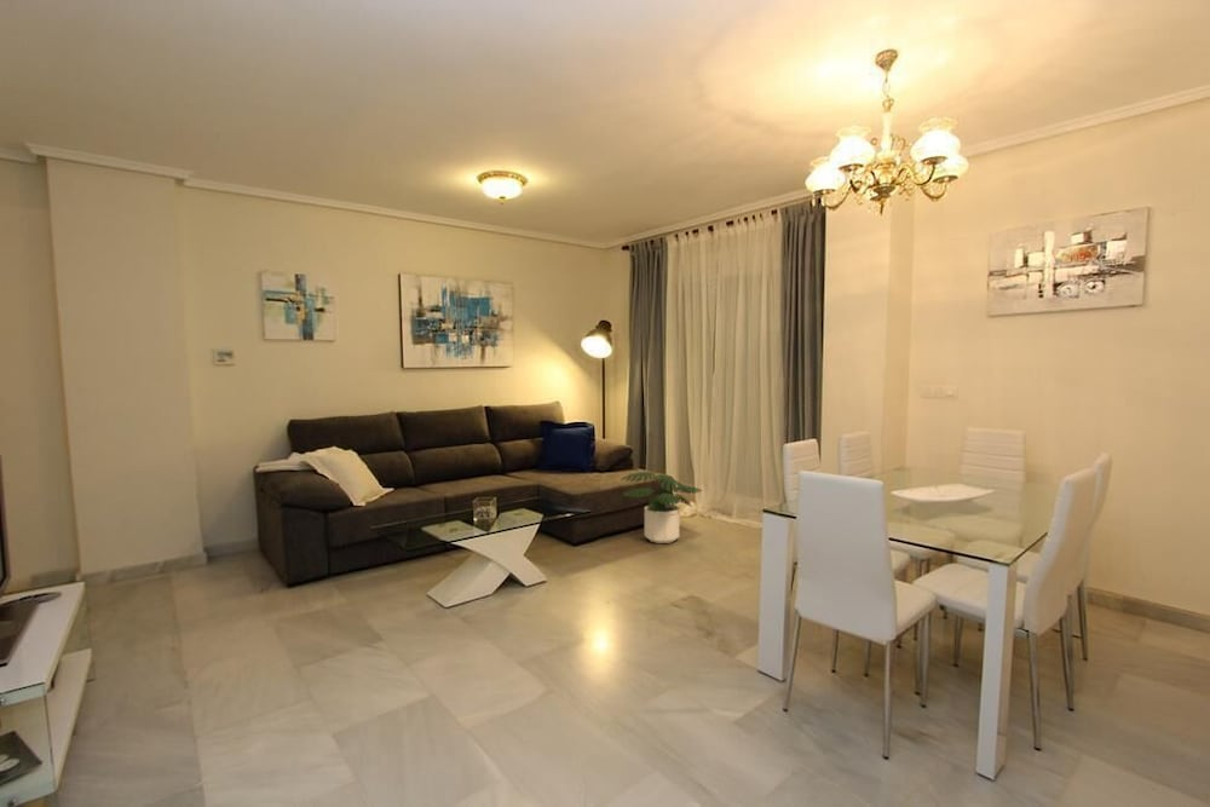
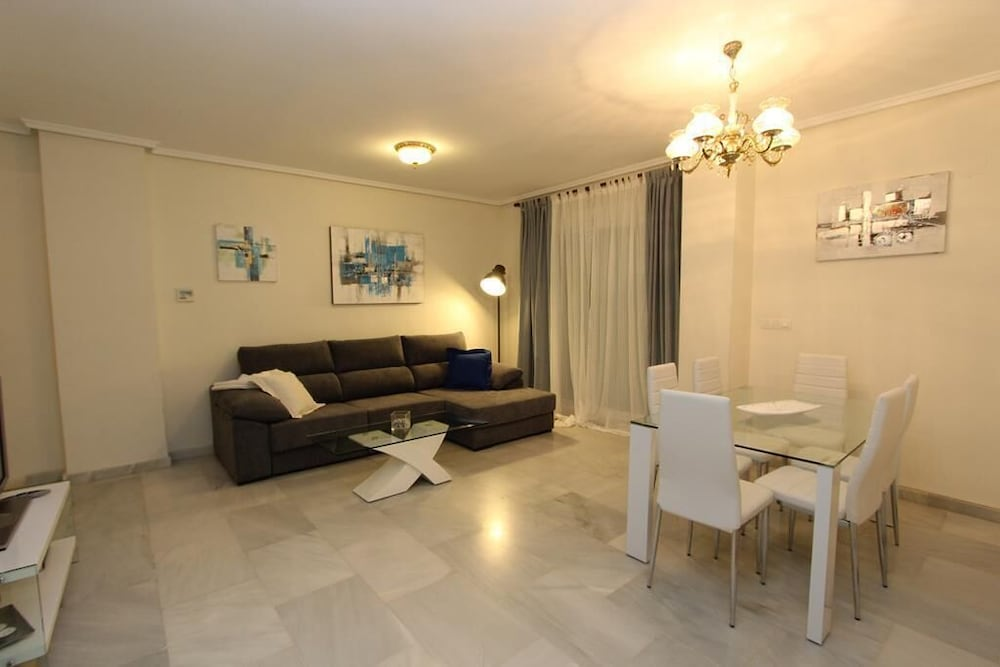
- potted plant (664, 506)
